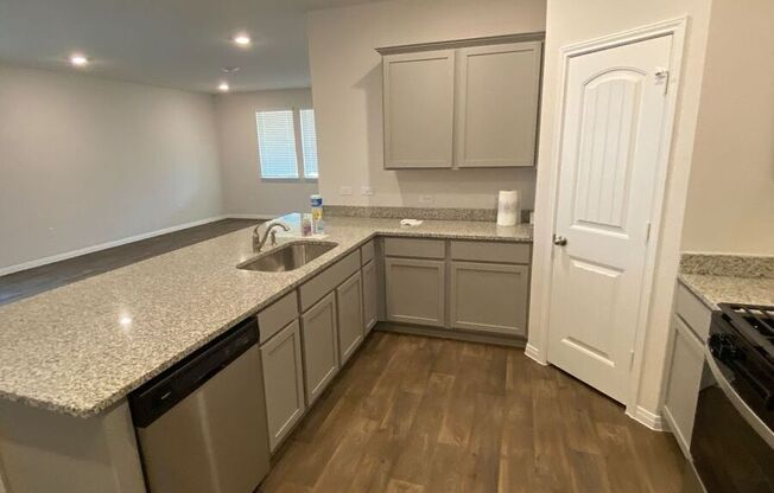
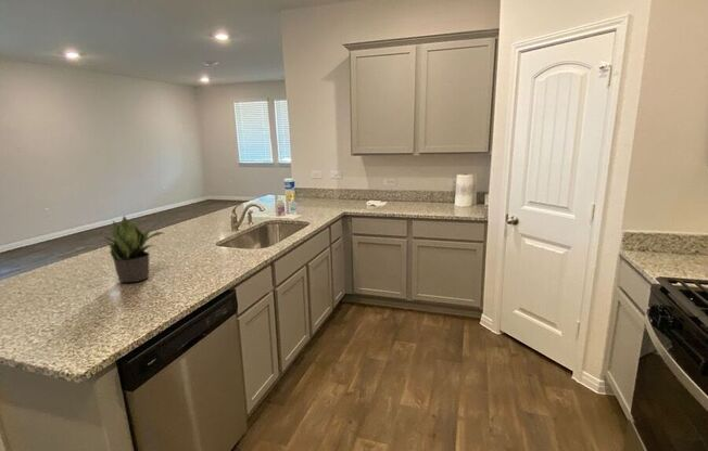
+ potted plant (136, 245)
